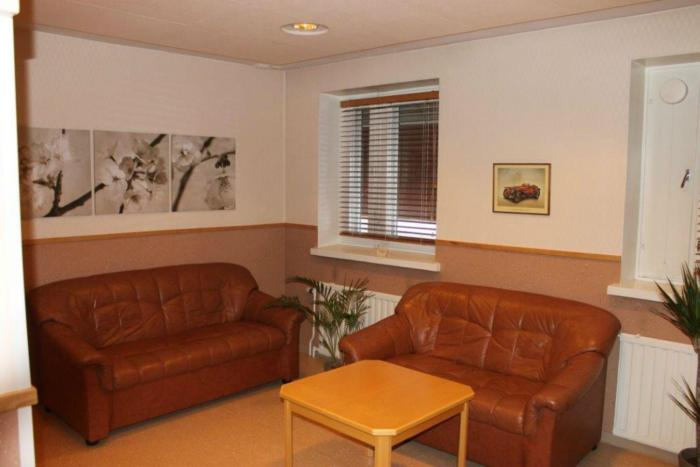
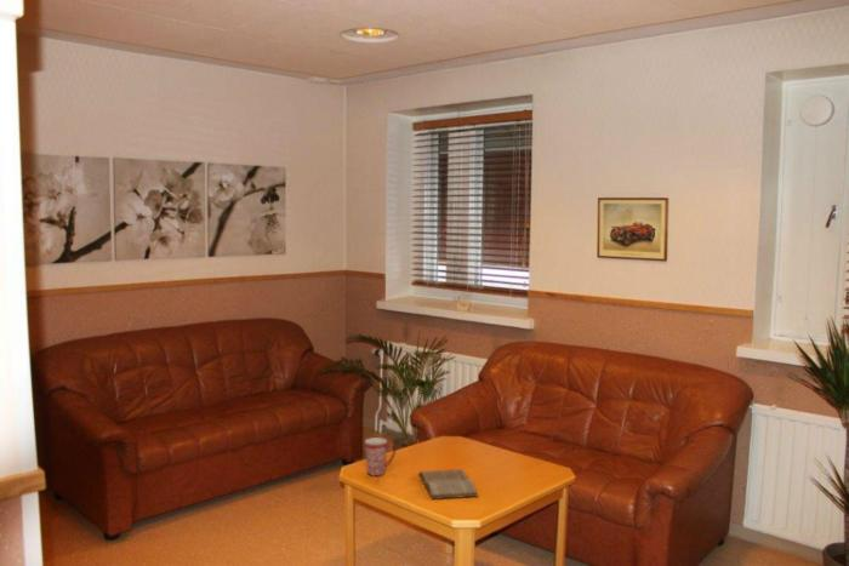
+ mug (380, 456)
+ book (446, 480)
